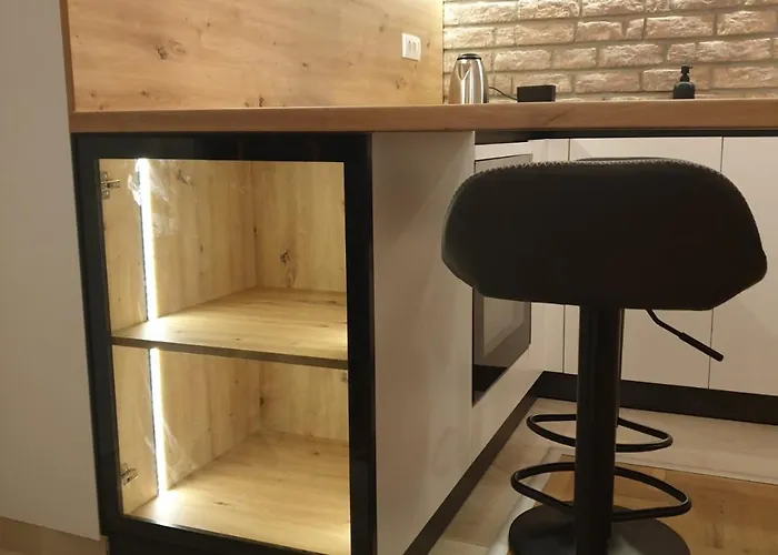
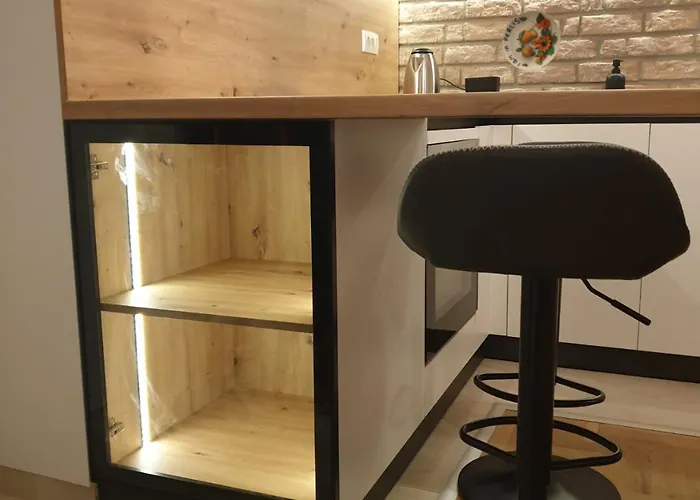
+ decorative plate (531, 40)
